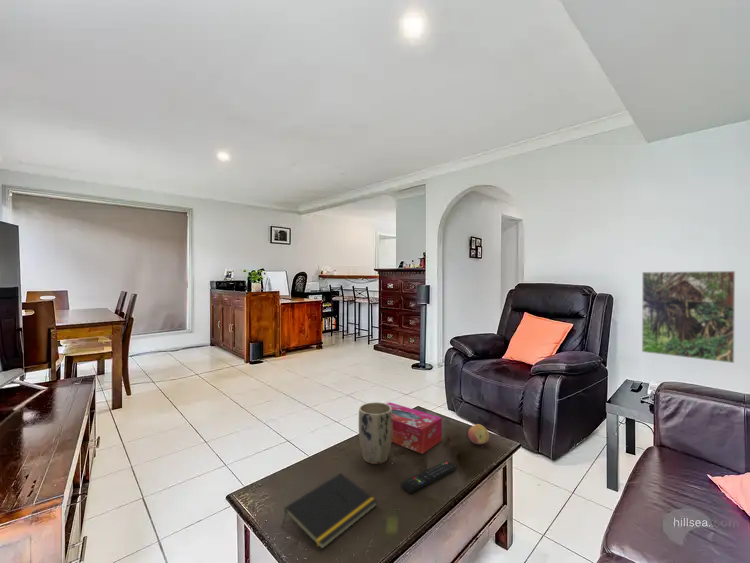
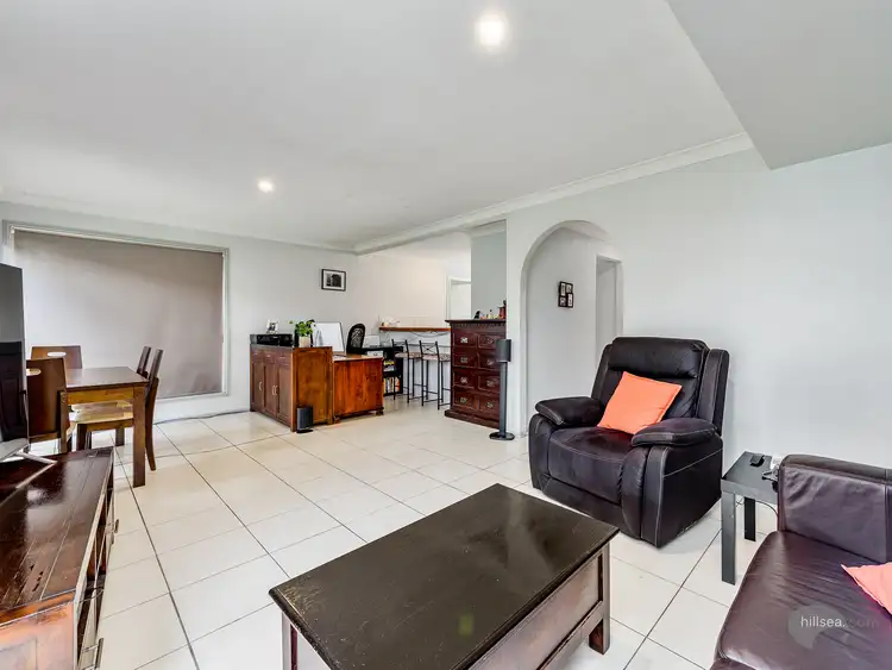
- plant pot (375, 433)
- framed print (685, 314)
- fruit (478, 433)
- notepad (332, 506)
- tissue box (404, 425)
- remote control (430, 476)
